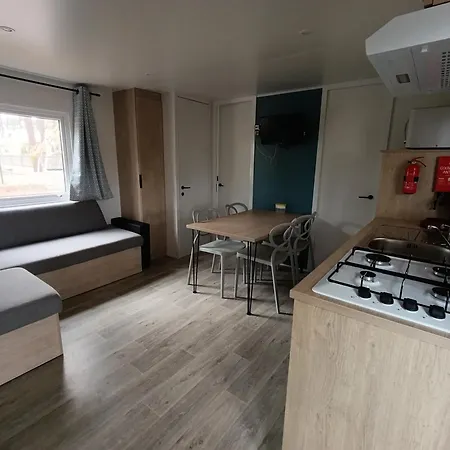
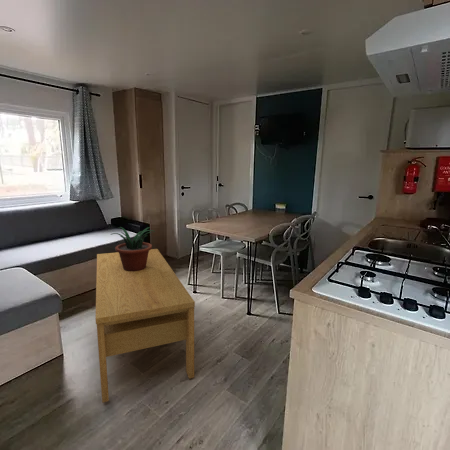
+ potted plant (135, 247)
+ coffee table (137, 304)
